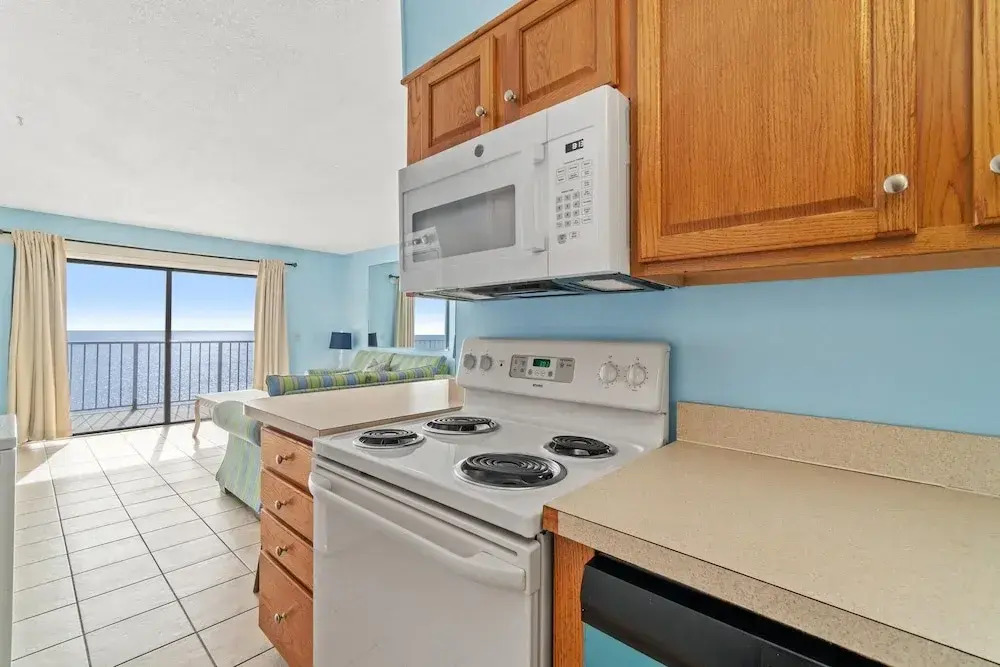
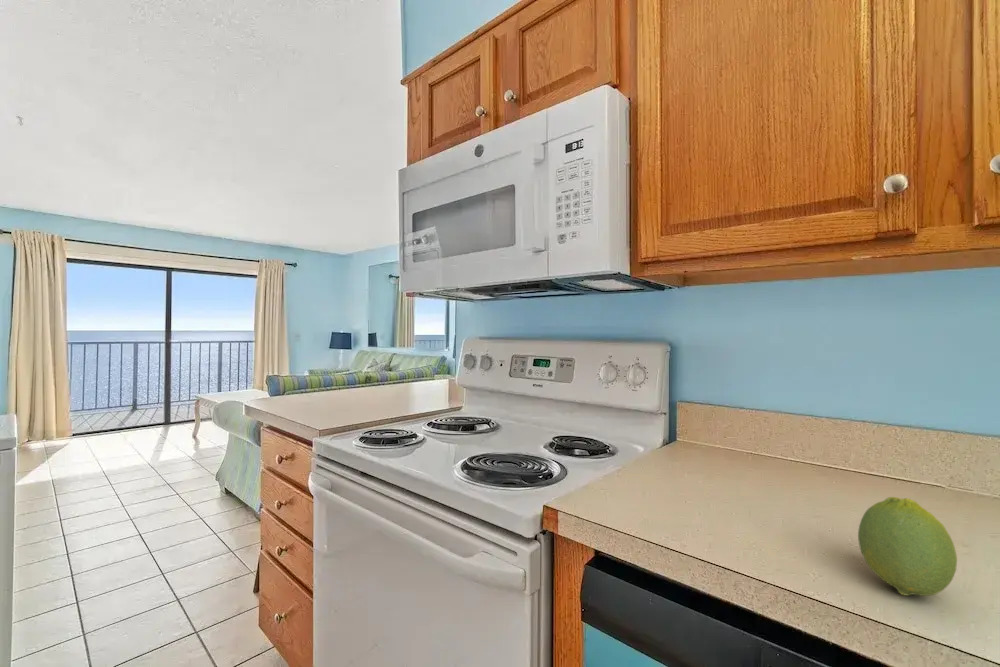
+ fruit (905, 544)
